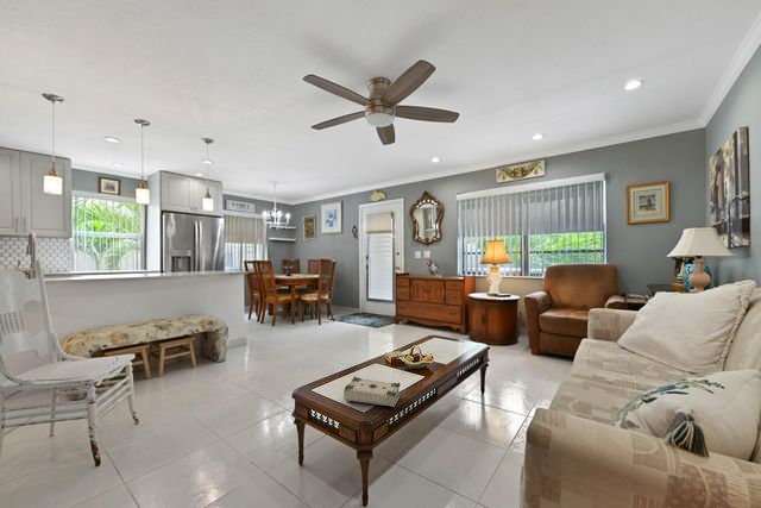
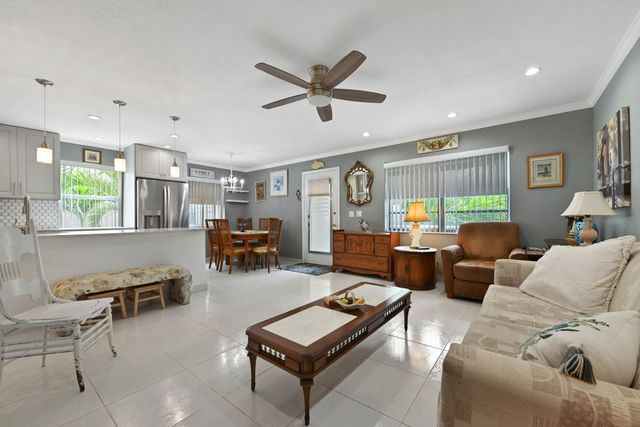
- book (372, 391)
